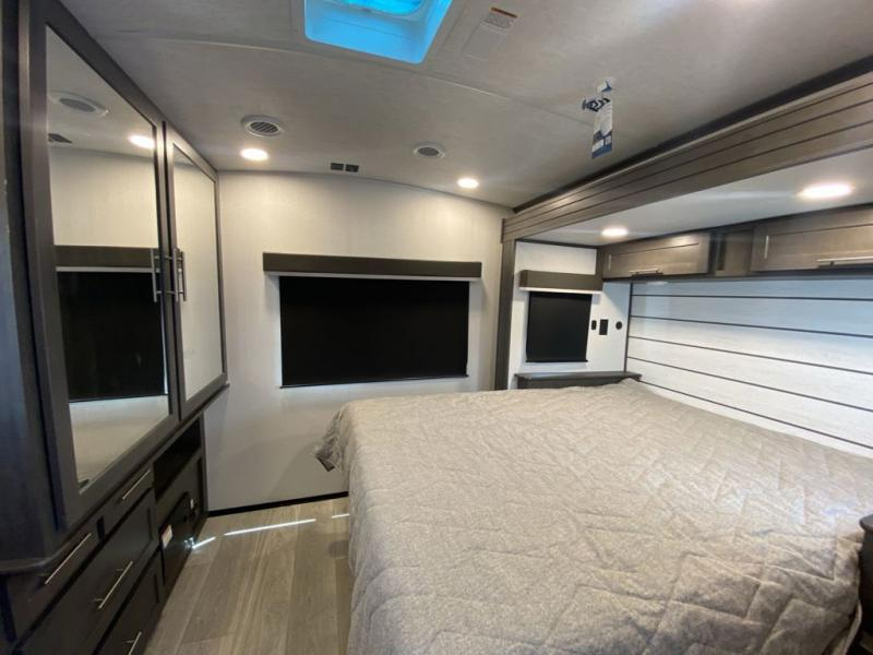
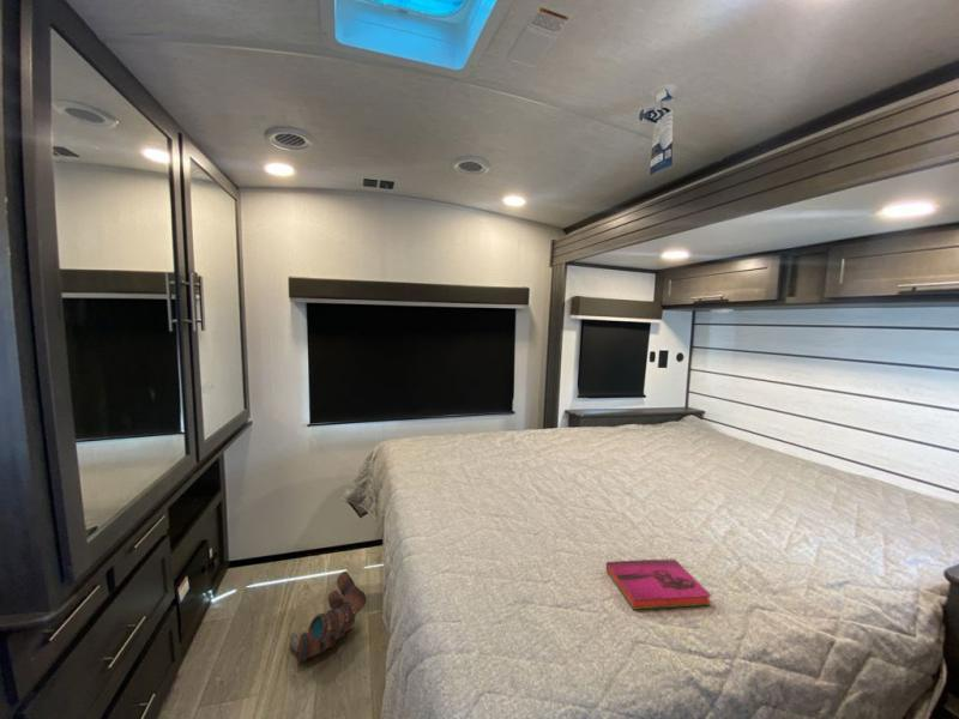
+ hardback book (655, 581)
+ boots (325, 617)
